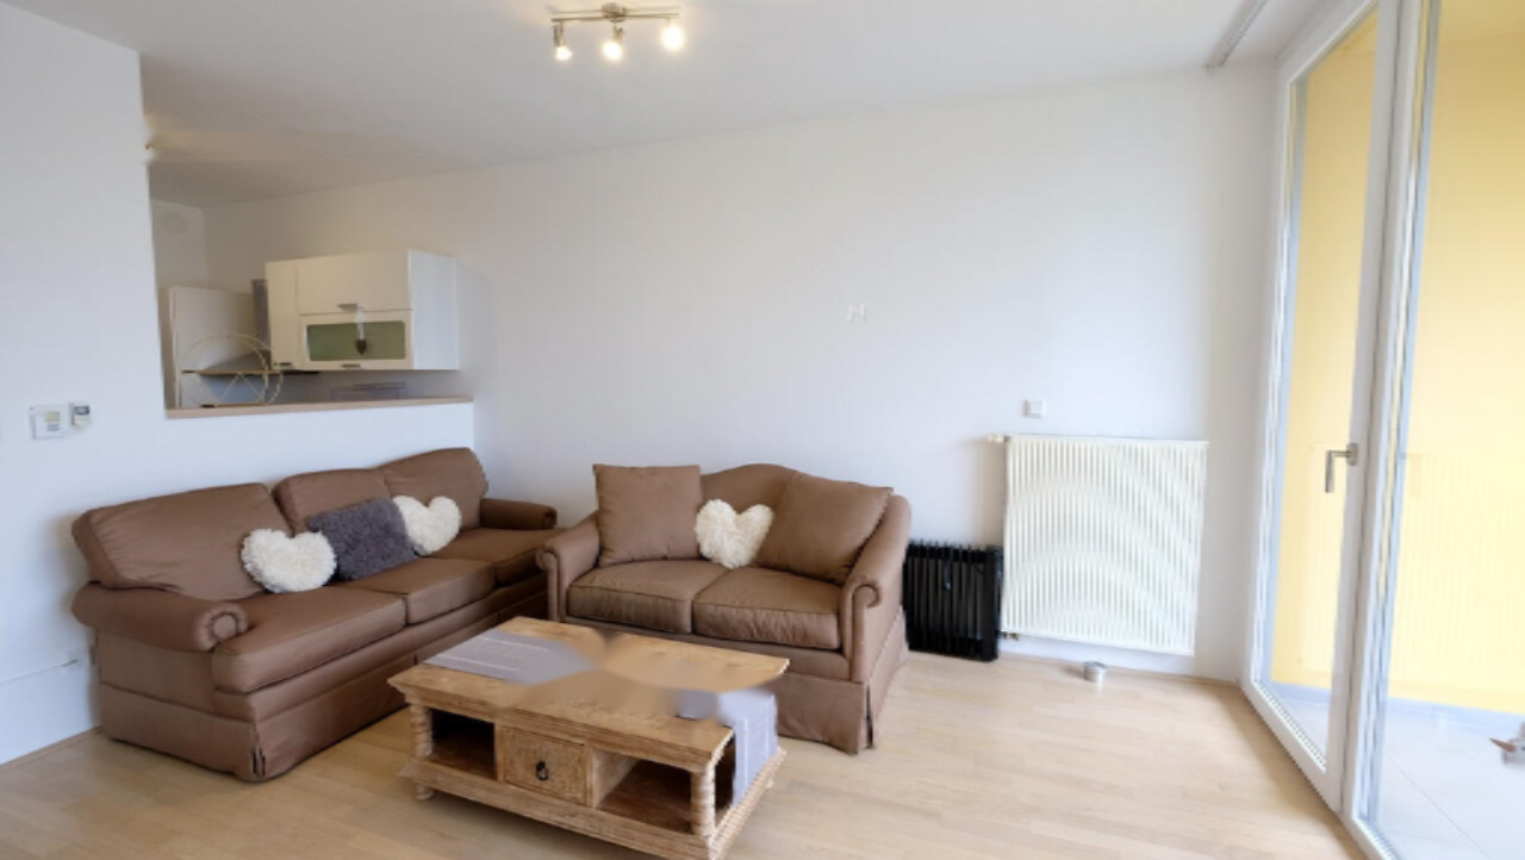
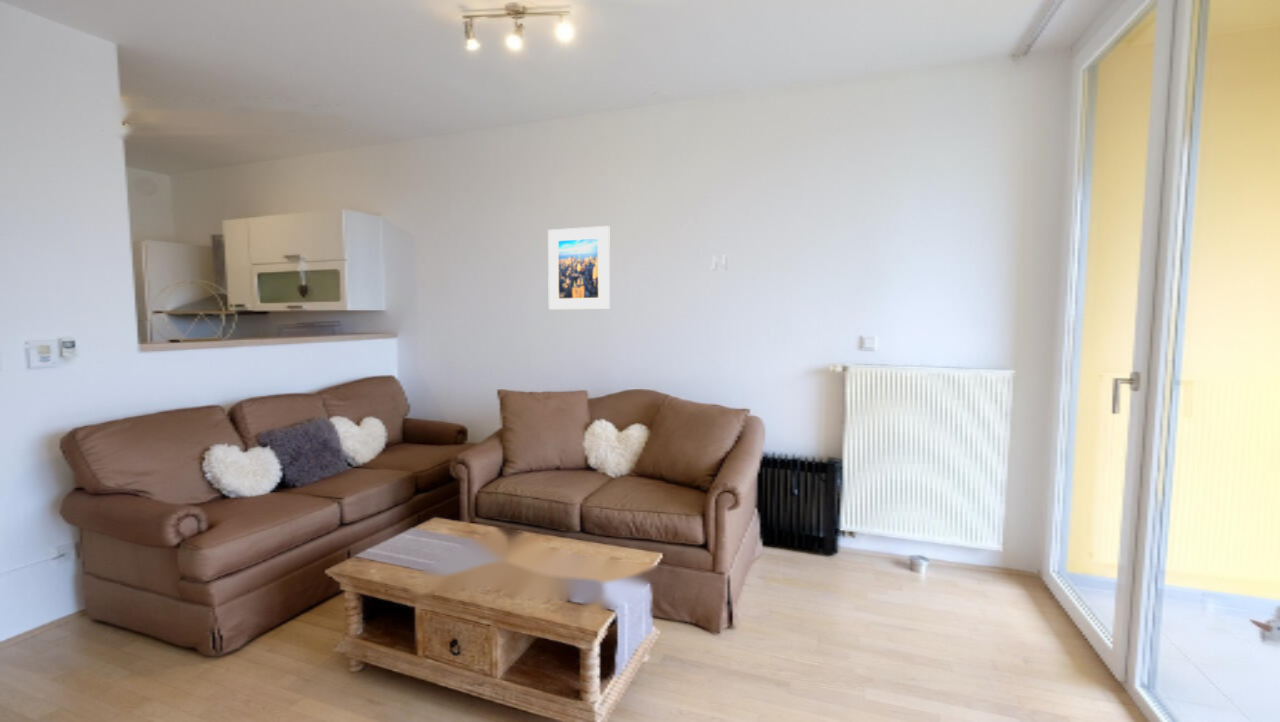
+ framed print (578, 268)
